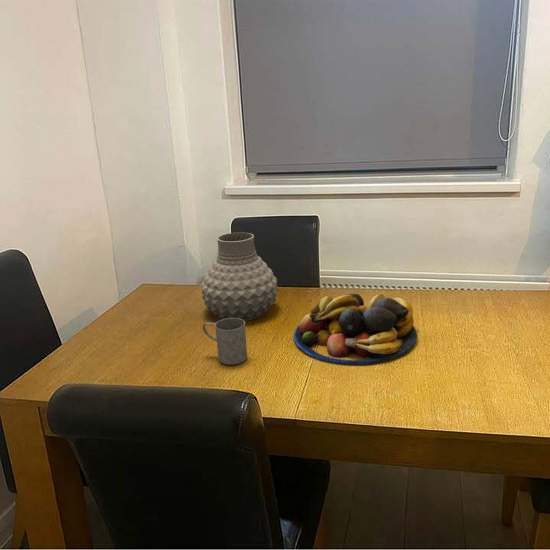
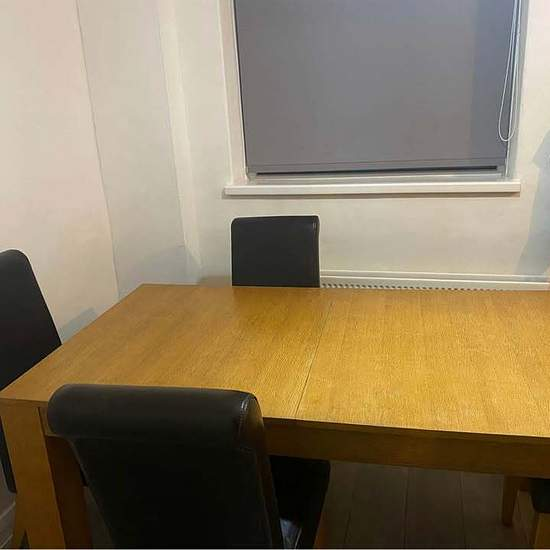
- mug (224, 340)
- vase (238, 274)
- fruit bowl (353, 315)
